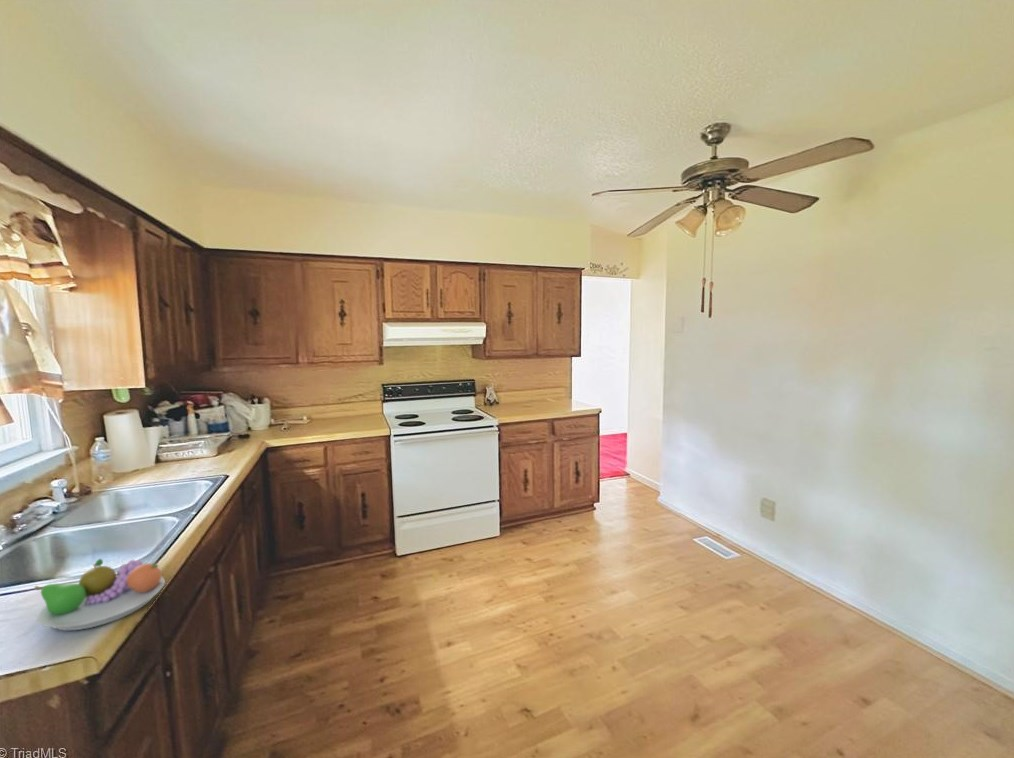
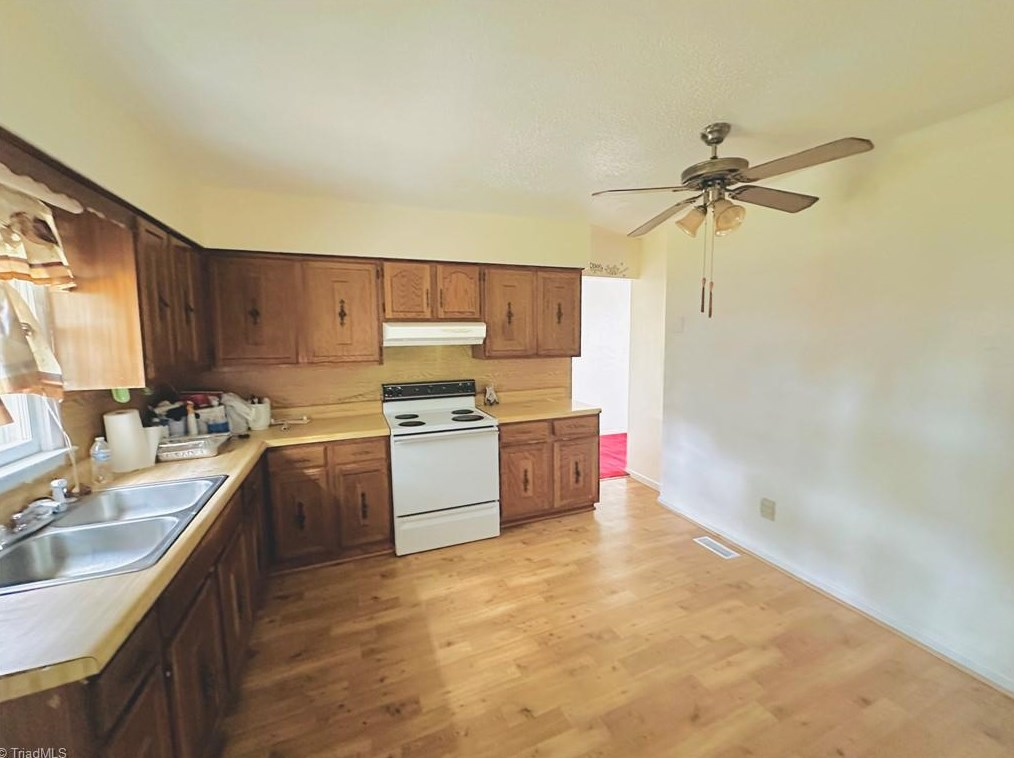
- fruit bowl (101, 588)
